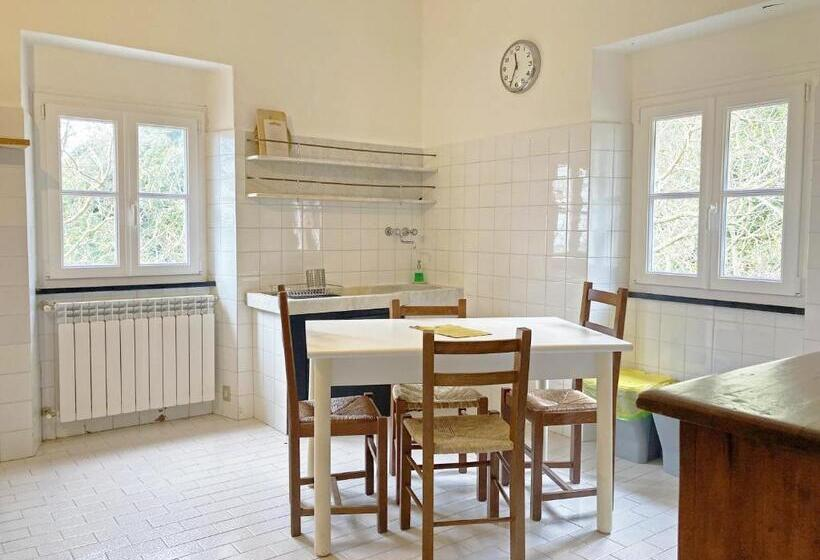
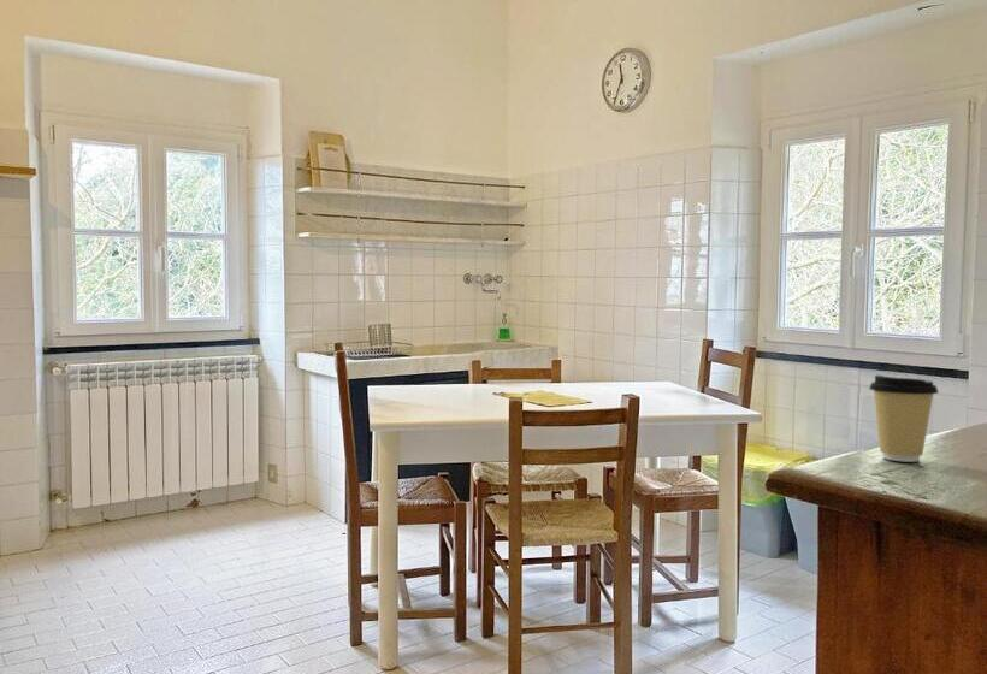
+ coffee cup (902, 416)
